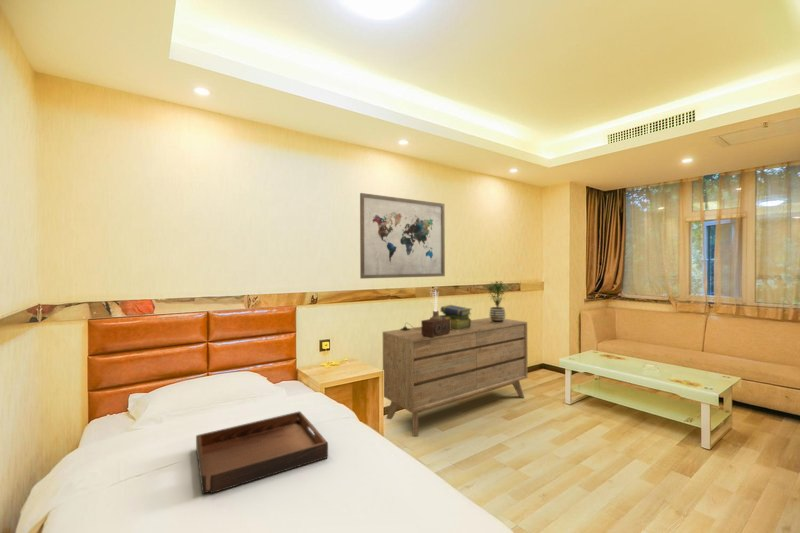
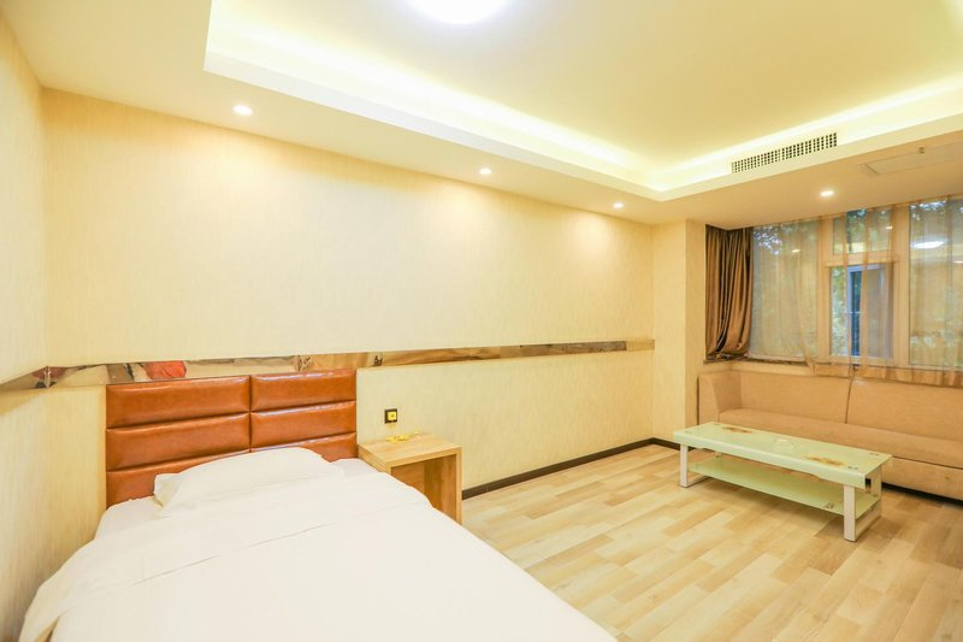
- wall art (405, 238)
- dresser (460, 366)
- table lamp (422, 320)
- serving tray (260, 445)
- potted plant (496, 300)
- stack of books (455, 316)
